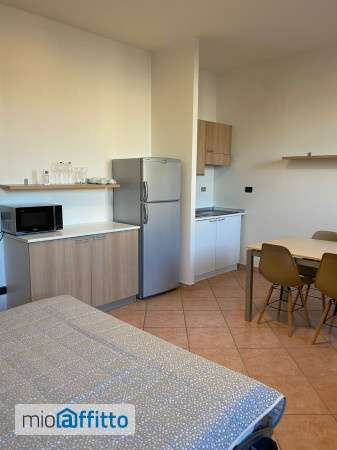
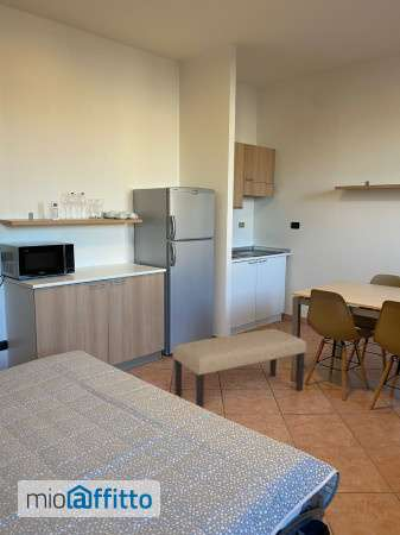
+ bench (241, 365)
